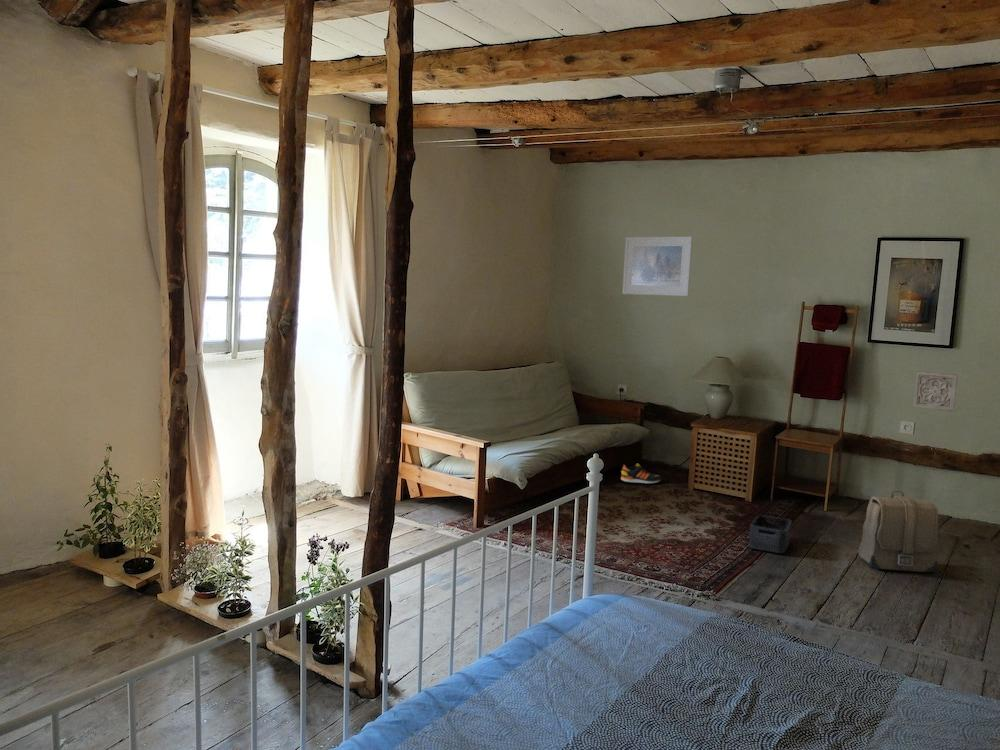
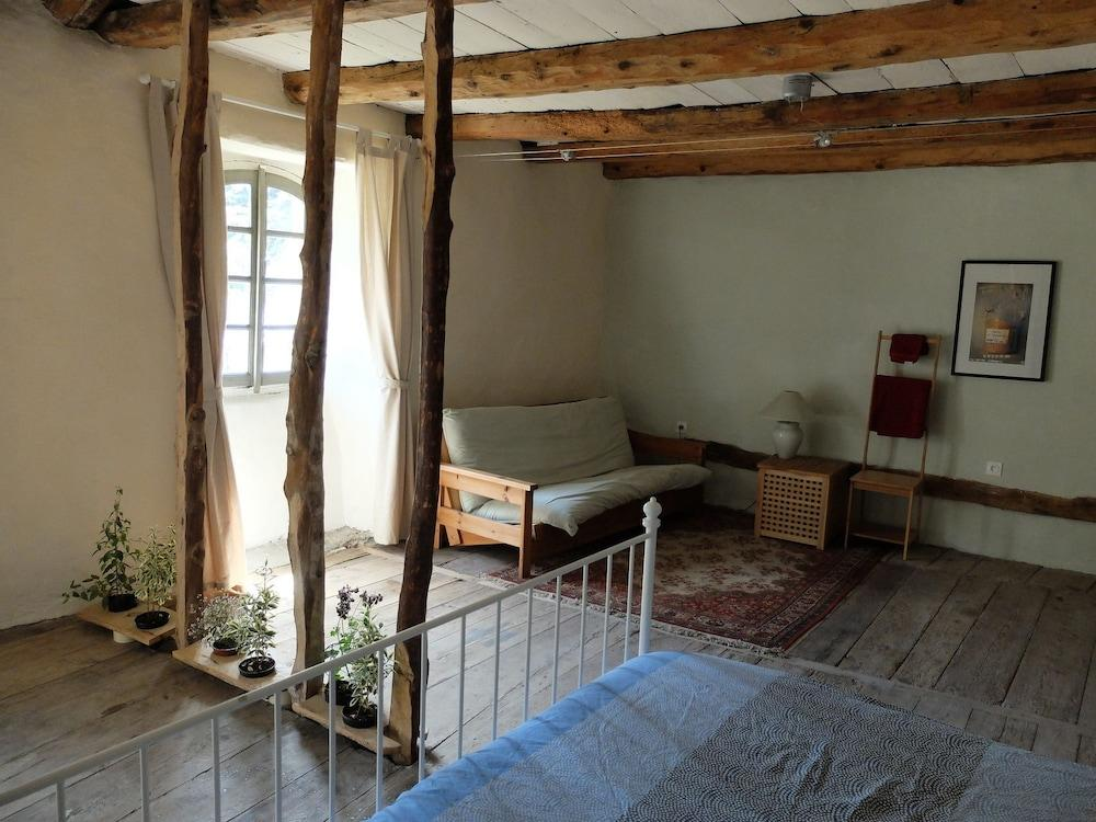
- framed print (656, 266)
- wall ornament (934, 391)
- shoe (641, 473)
- storage bin (770, 533)
- backpack (901, 530)
